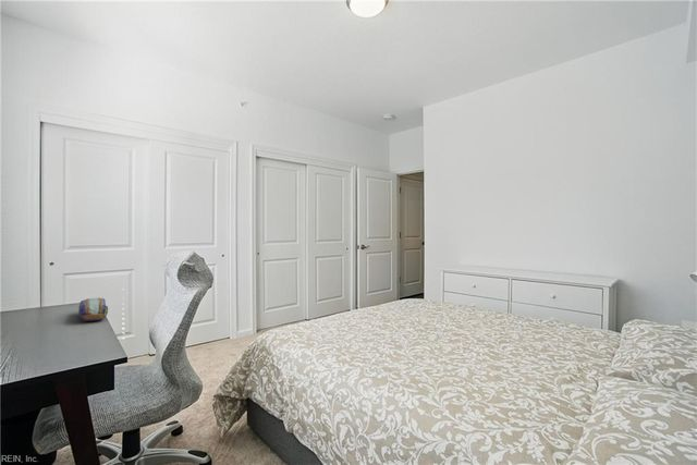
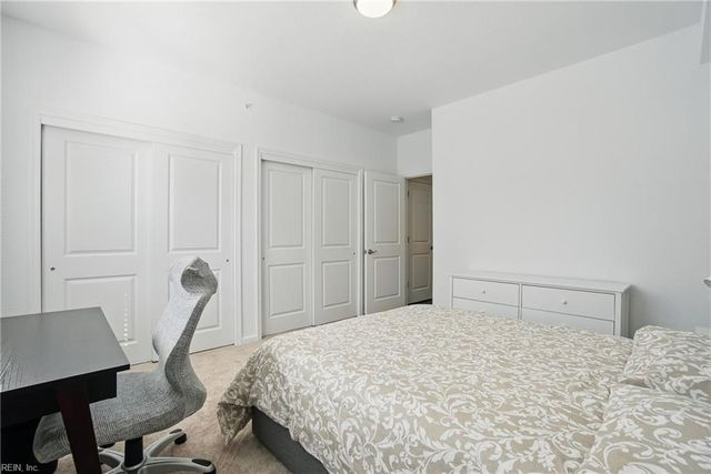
- pencil case (93, 308)
